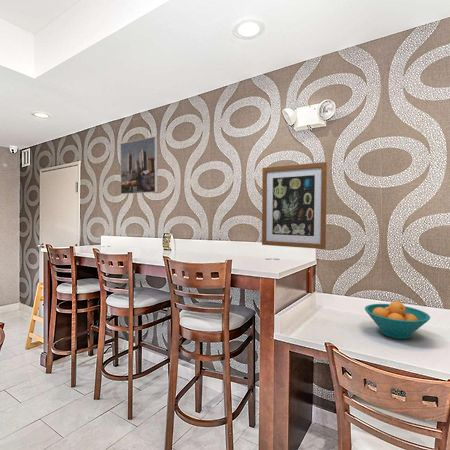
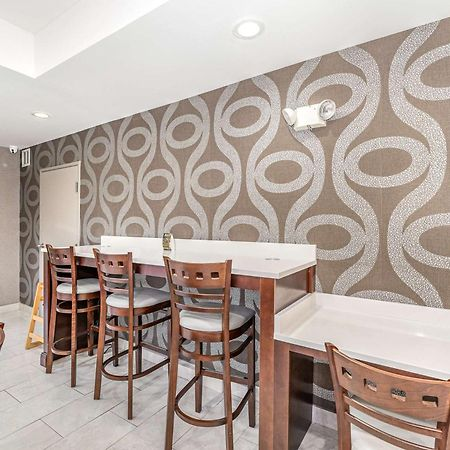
- fruit bowl (395, 317)
- wall art (292, 206)
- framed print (138, 166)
